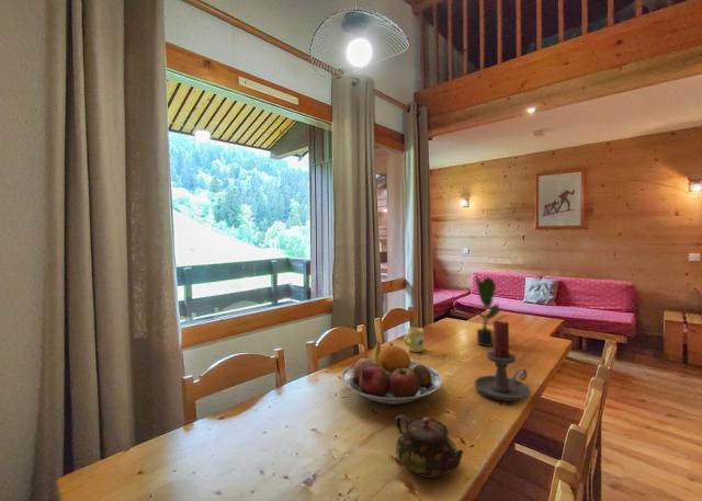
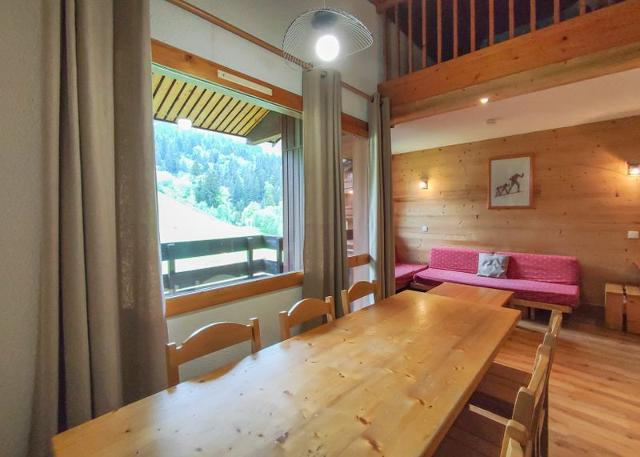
- potted plant (487, 310)
- mug (412, 340)
- teapot (427, 442)
- fruit bowl (390, 372)
- candle holder (506, 354)
